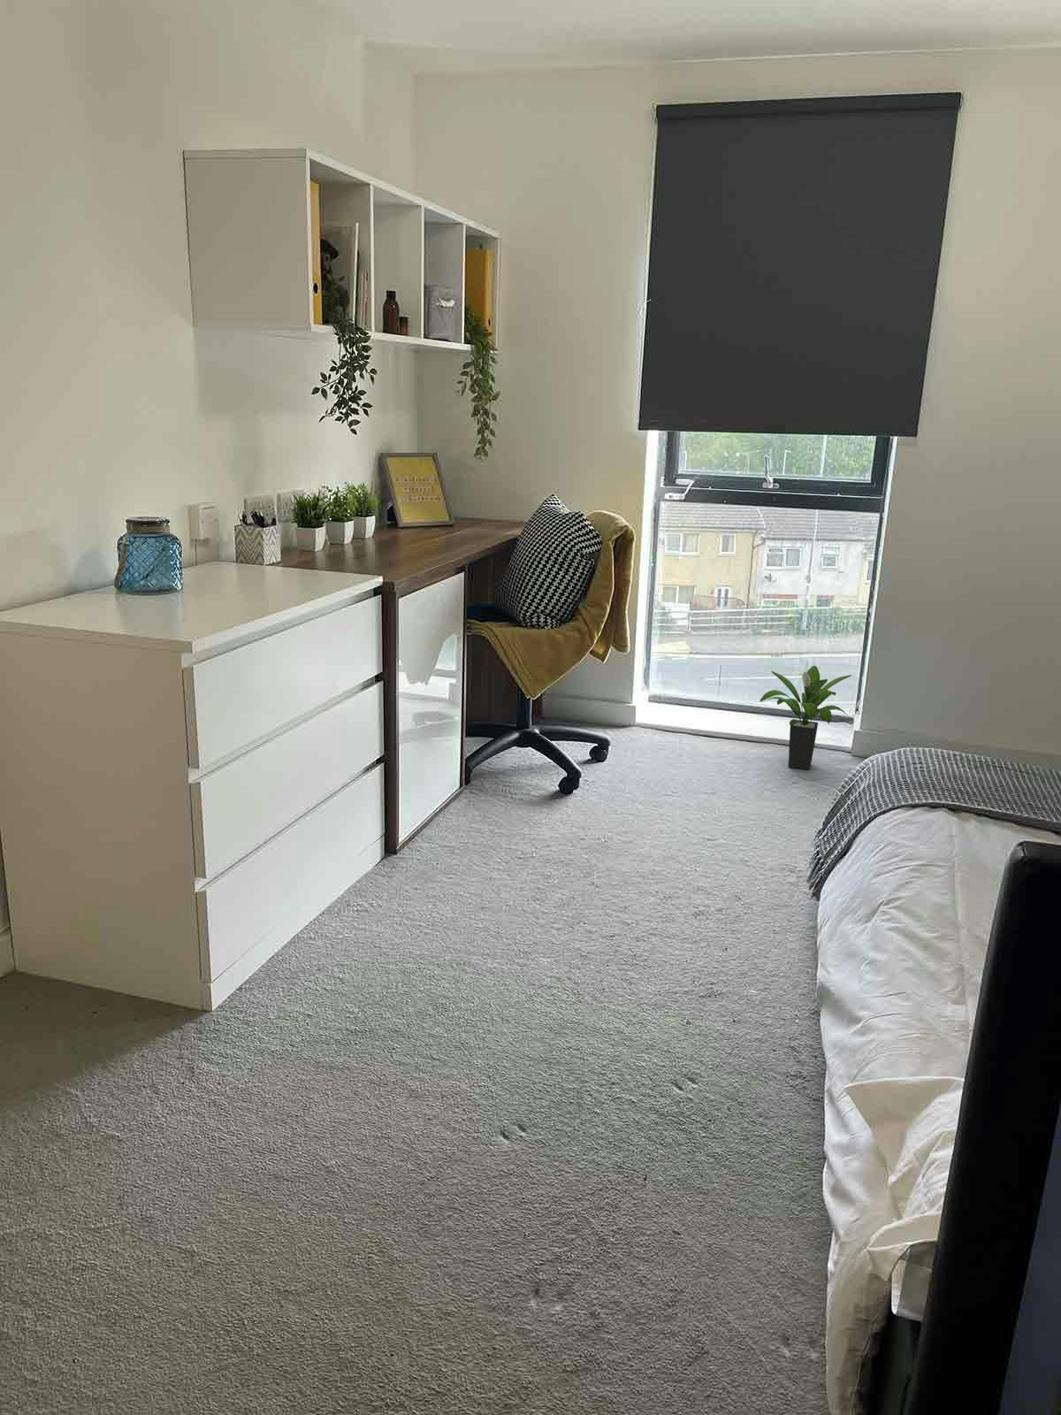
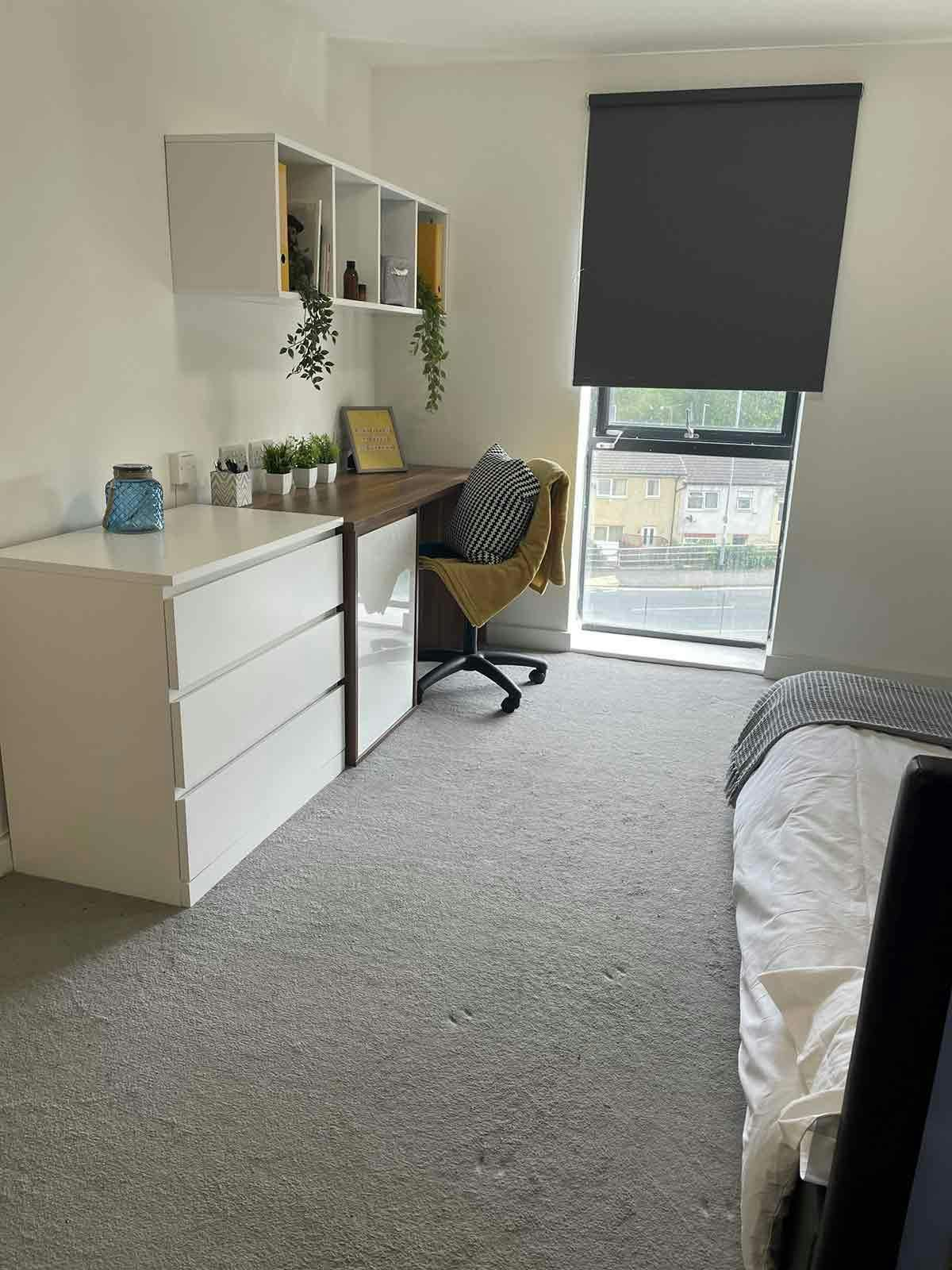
- potted plant (804, 718)
